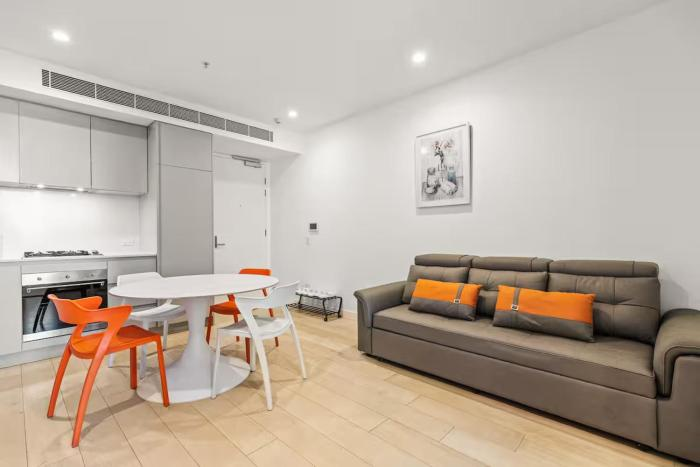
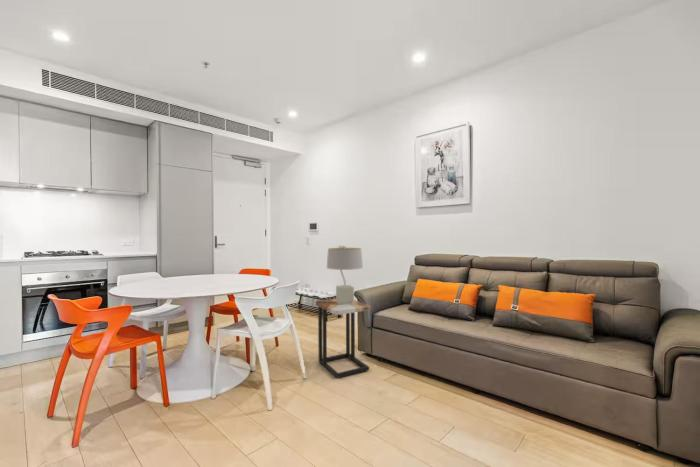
+ table lamp (343, 275)
+ side table (346, 334)
